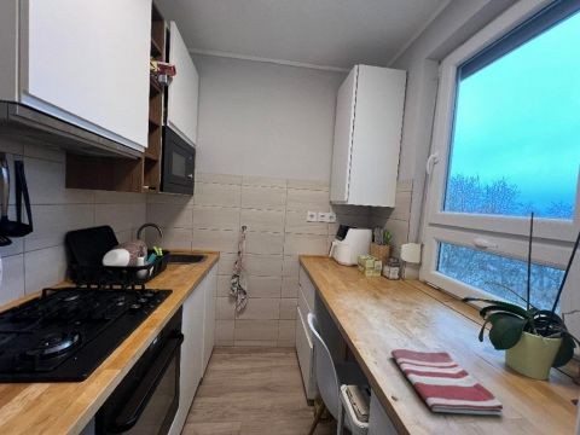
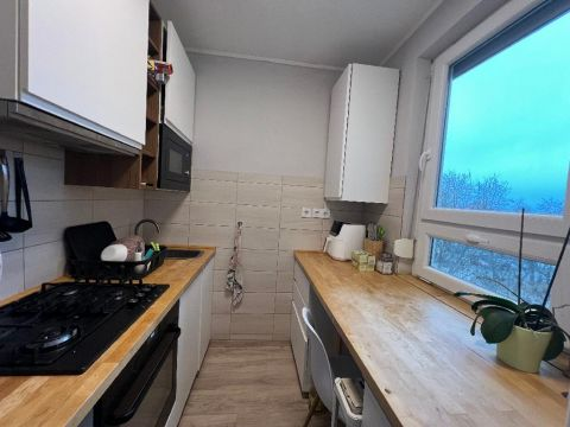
- dish towel (439, 376)
